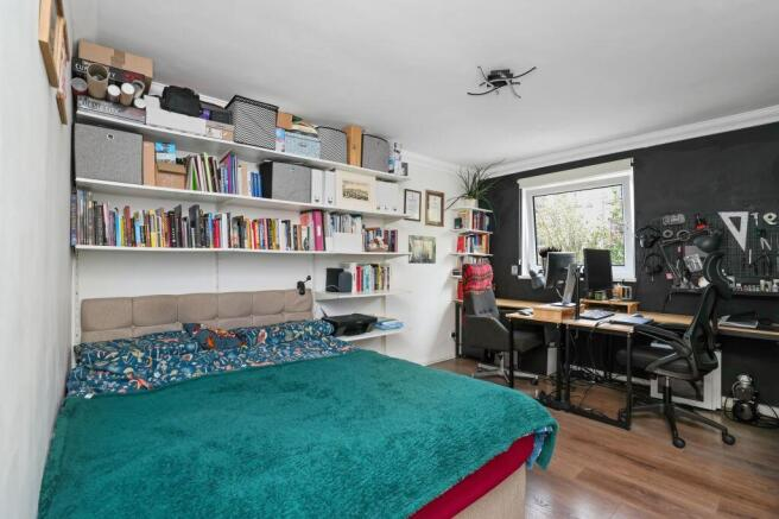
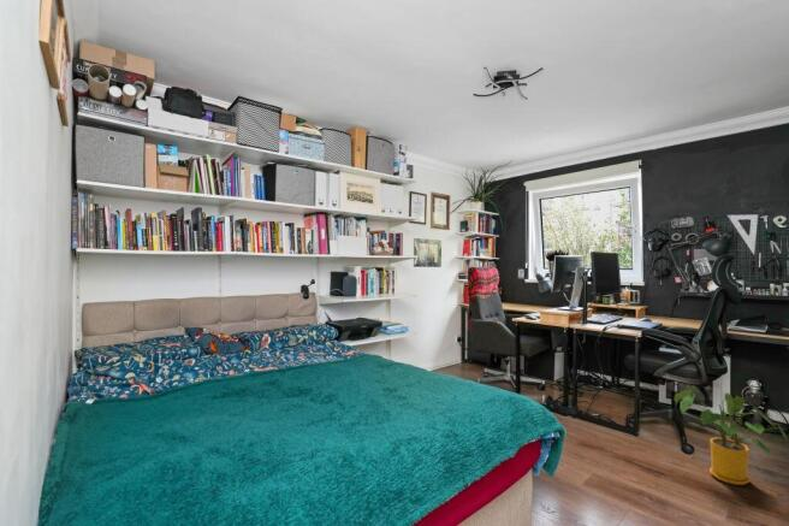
+ house plant (725, 435)
